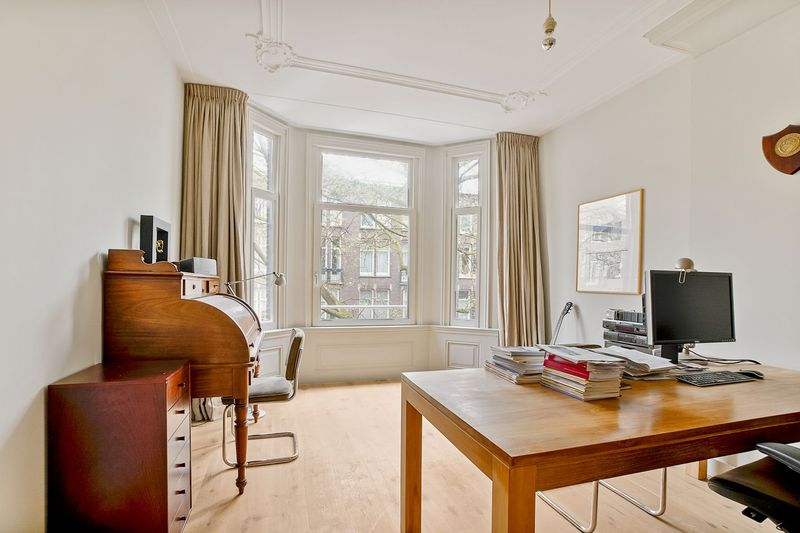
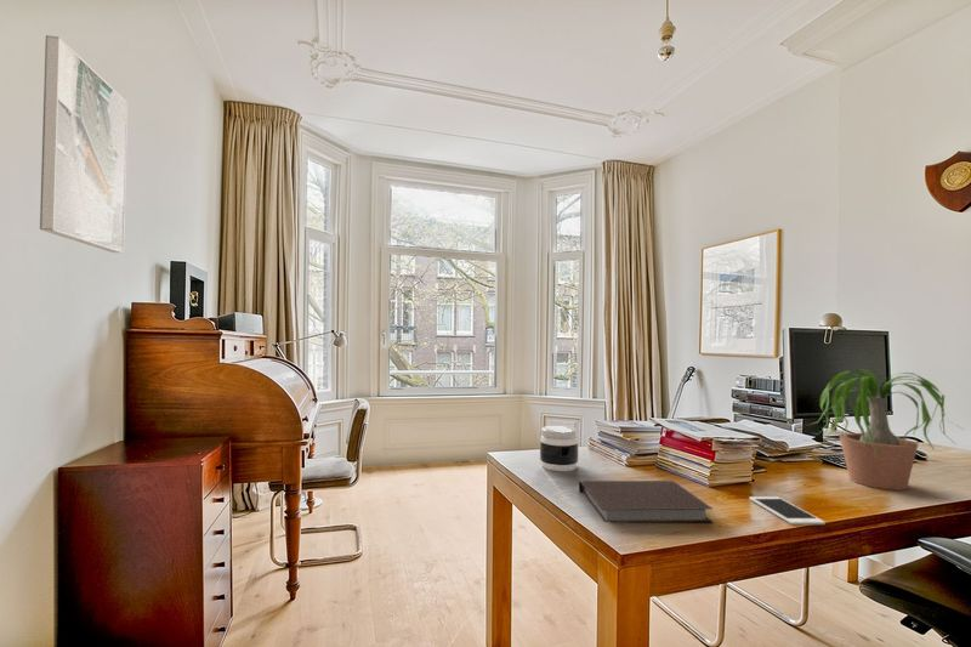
+ jar (558, 447)
+ cell phone (784, 510)
+ notebook (640, 499)
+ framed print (89, 157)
+ potted plant (861, 425)
